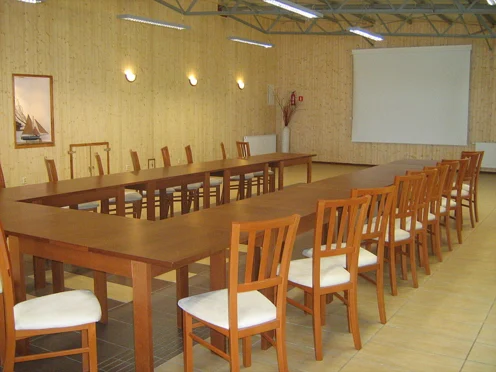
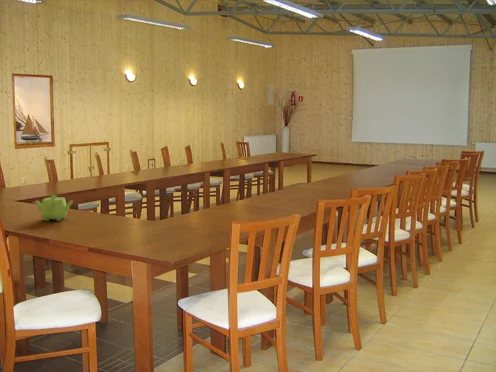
+ teapot (54, 207)
